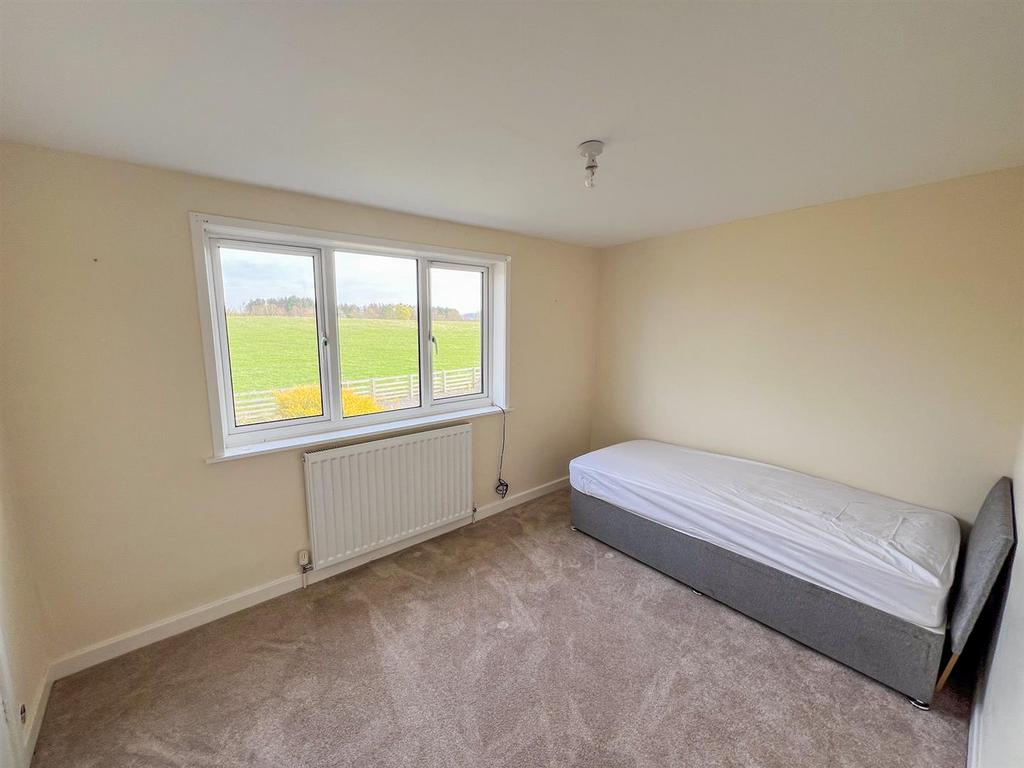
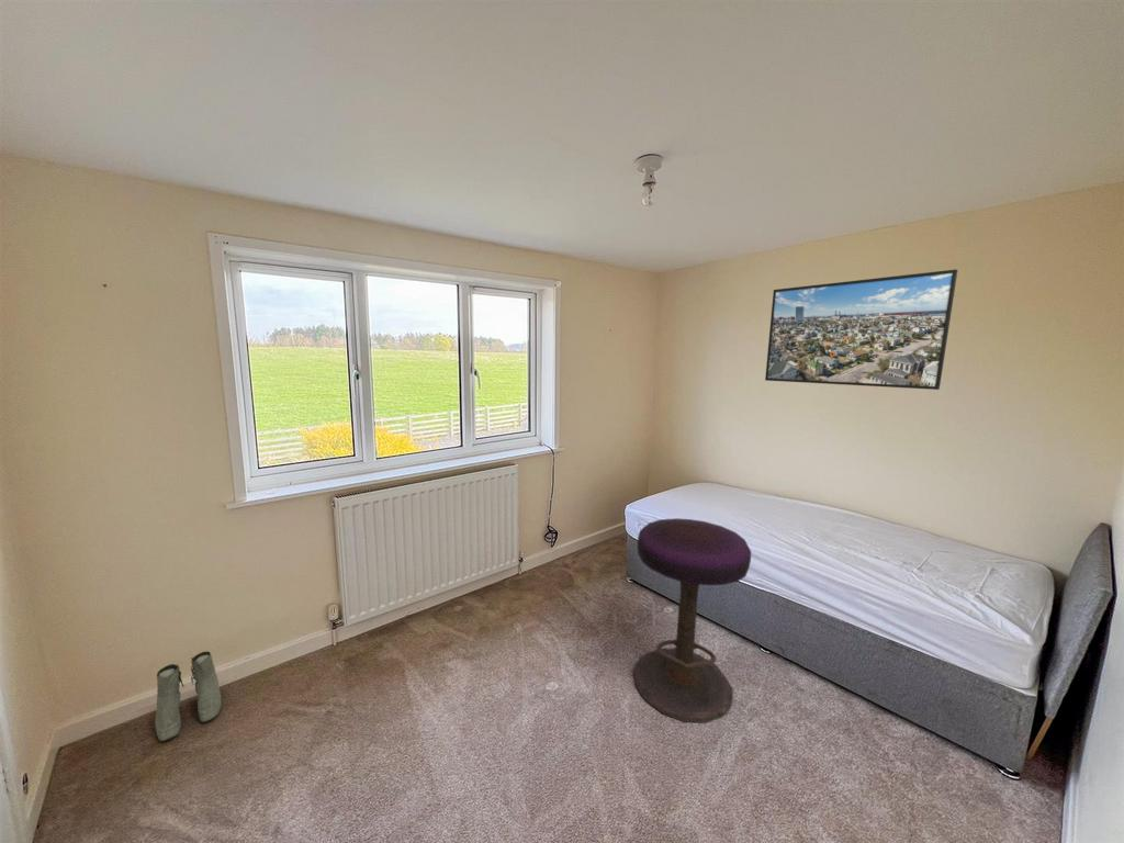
+ boots (183, 686)
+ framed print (846, 333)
+ stool (687, 609)
